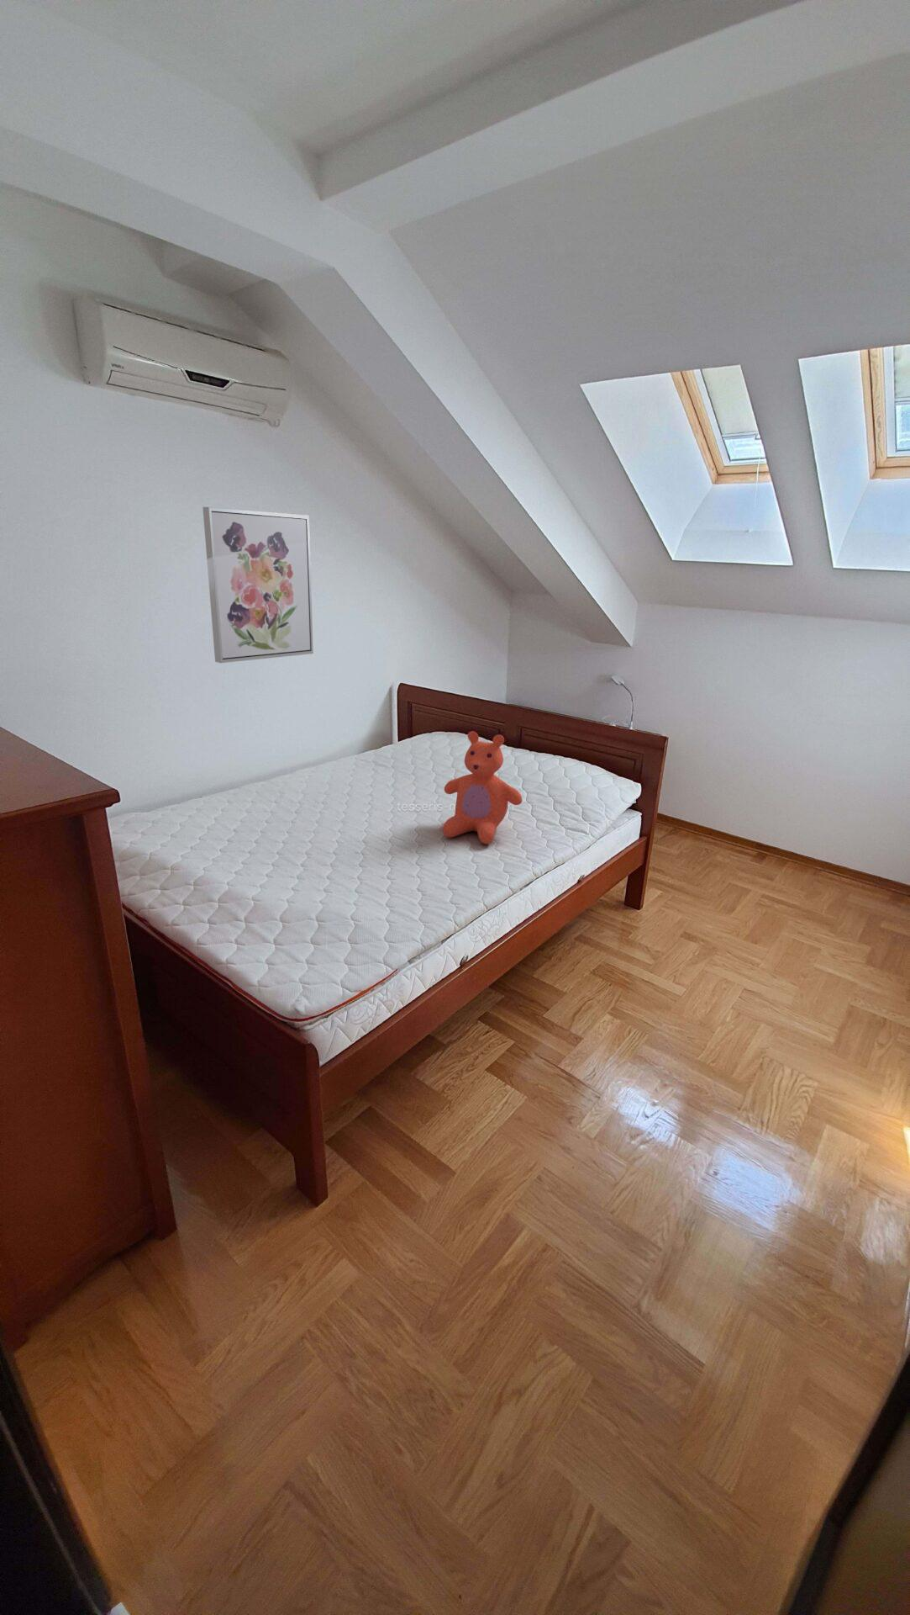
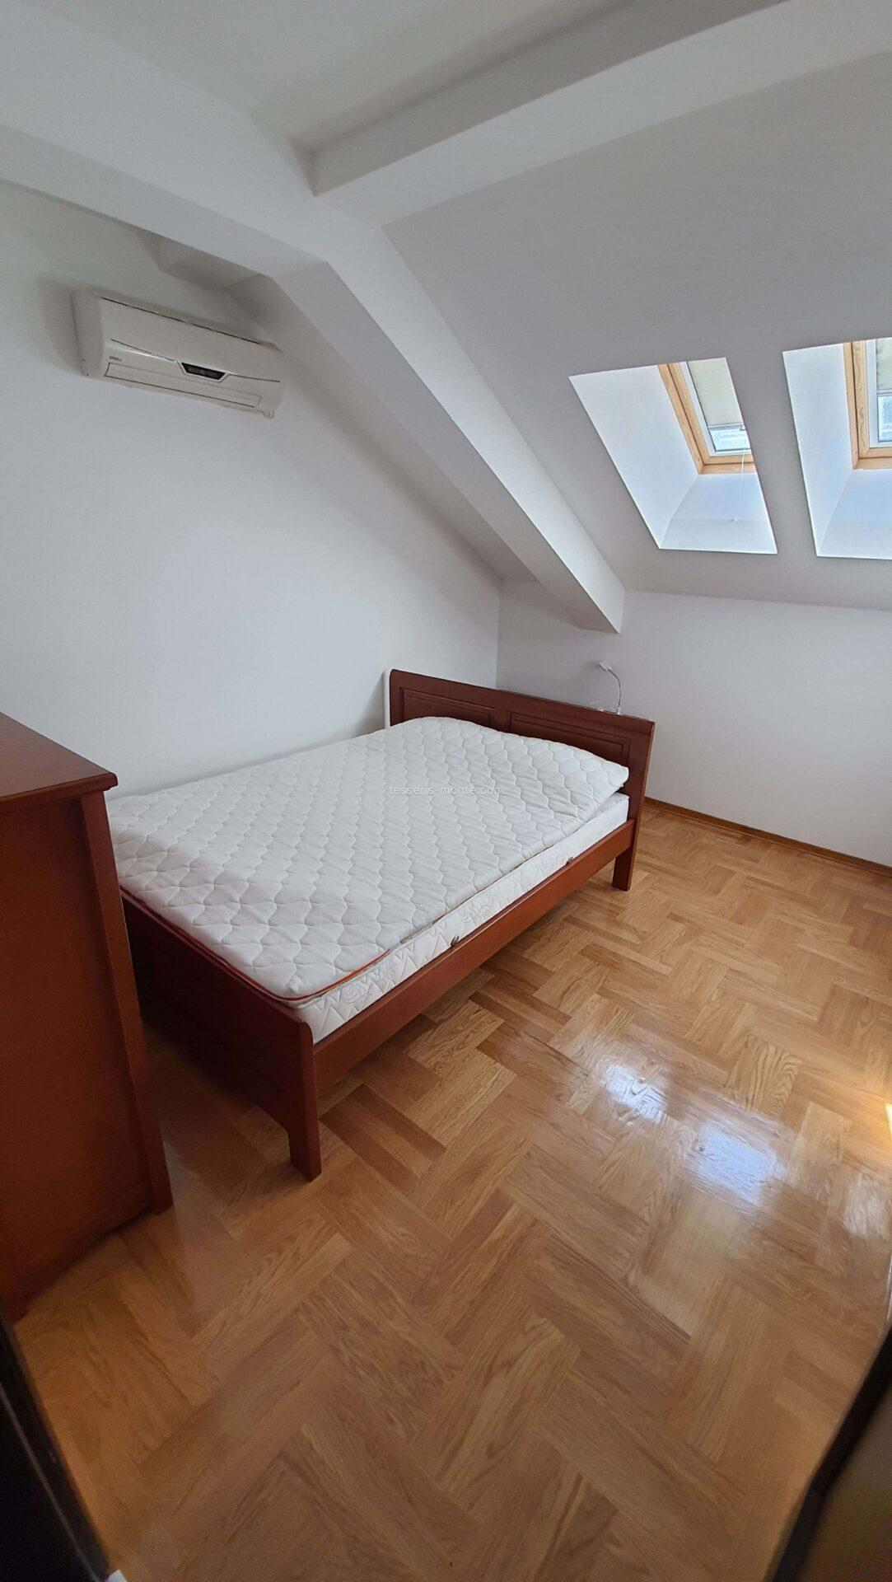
- teddy bear (478, 785)
- wall art (263, 587)
